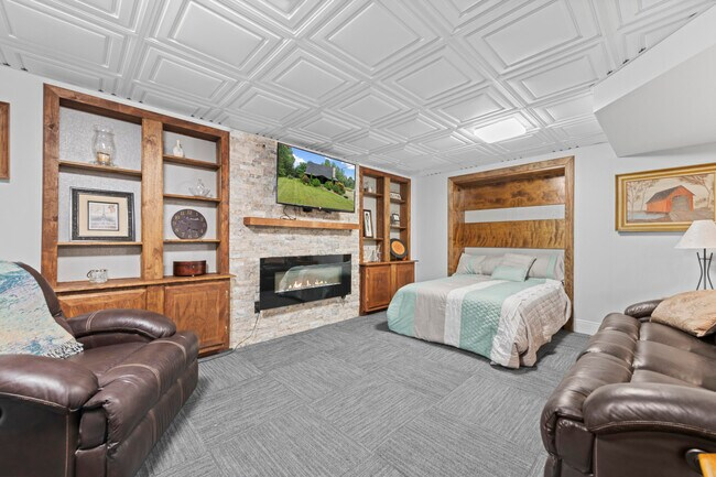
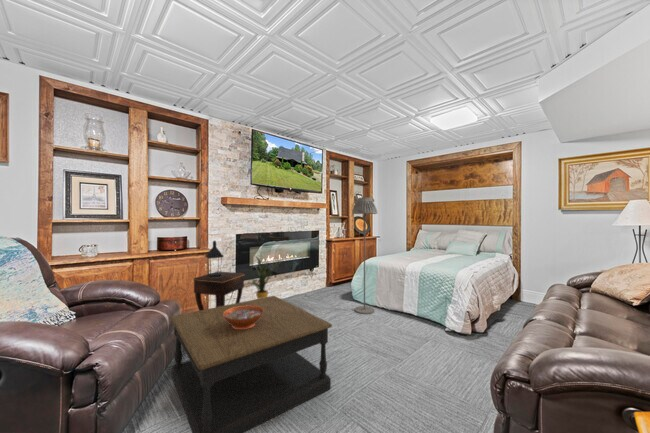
+ floor lamp (364, 254)
+ decorative bowl (243, 317)
+ house plant (263, 284)
+ side table (219, 306)
+ lantern (214, 257)
+ coffee table (248, 350)
